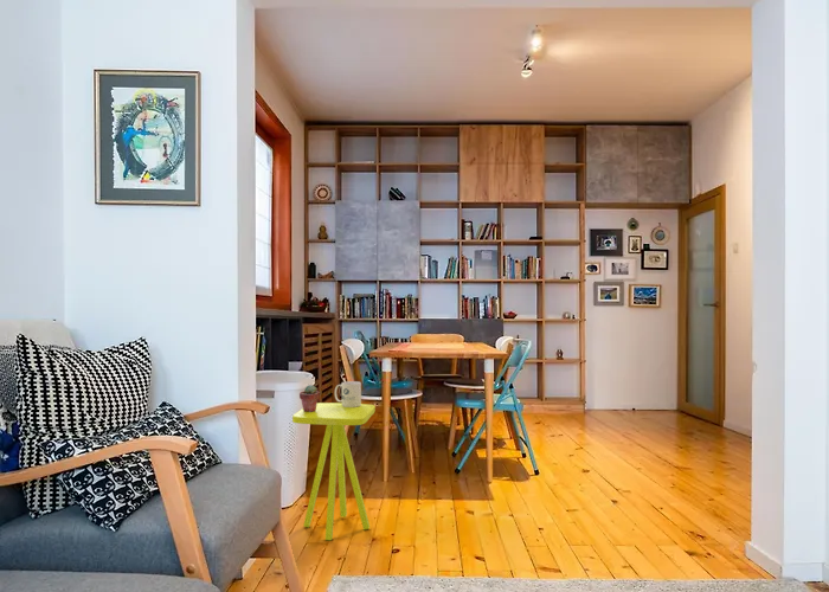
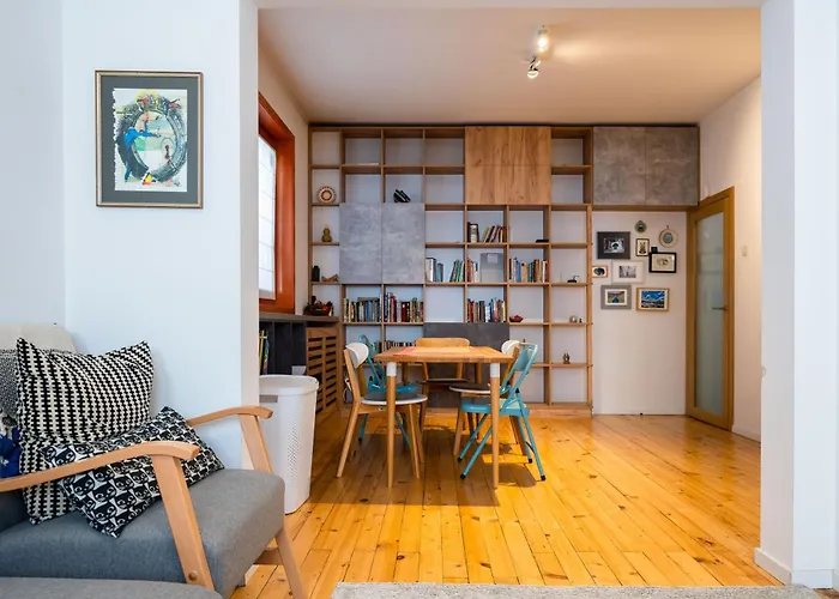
- side table (335, 469)
- potted succulent (309, 397)
- mug (348, 393)
